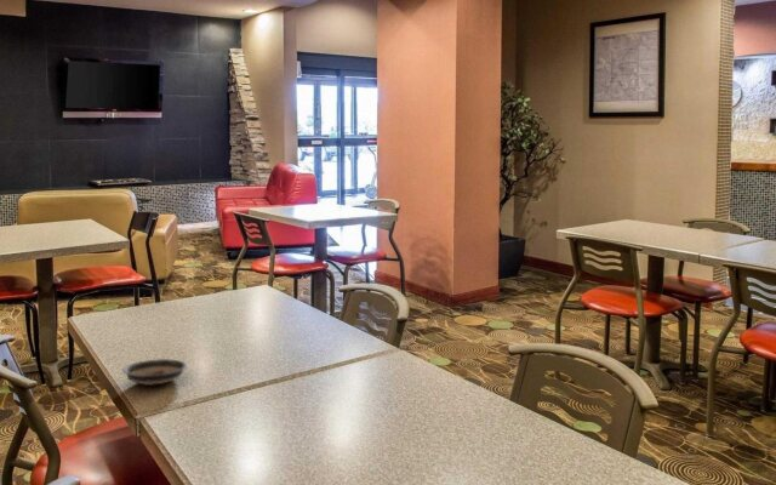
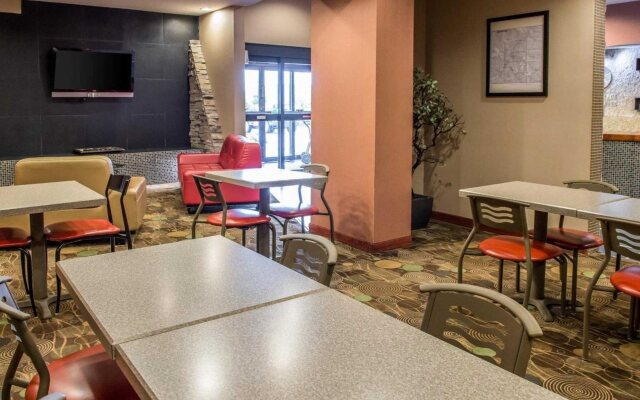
- saucer (155, 373)
